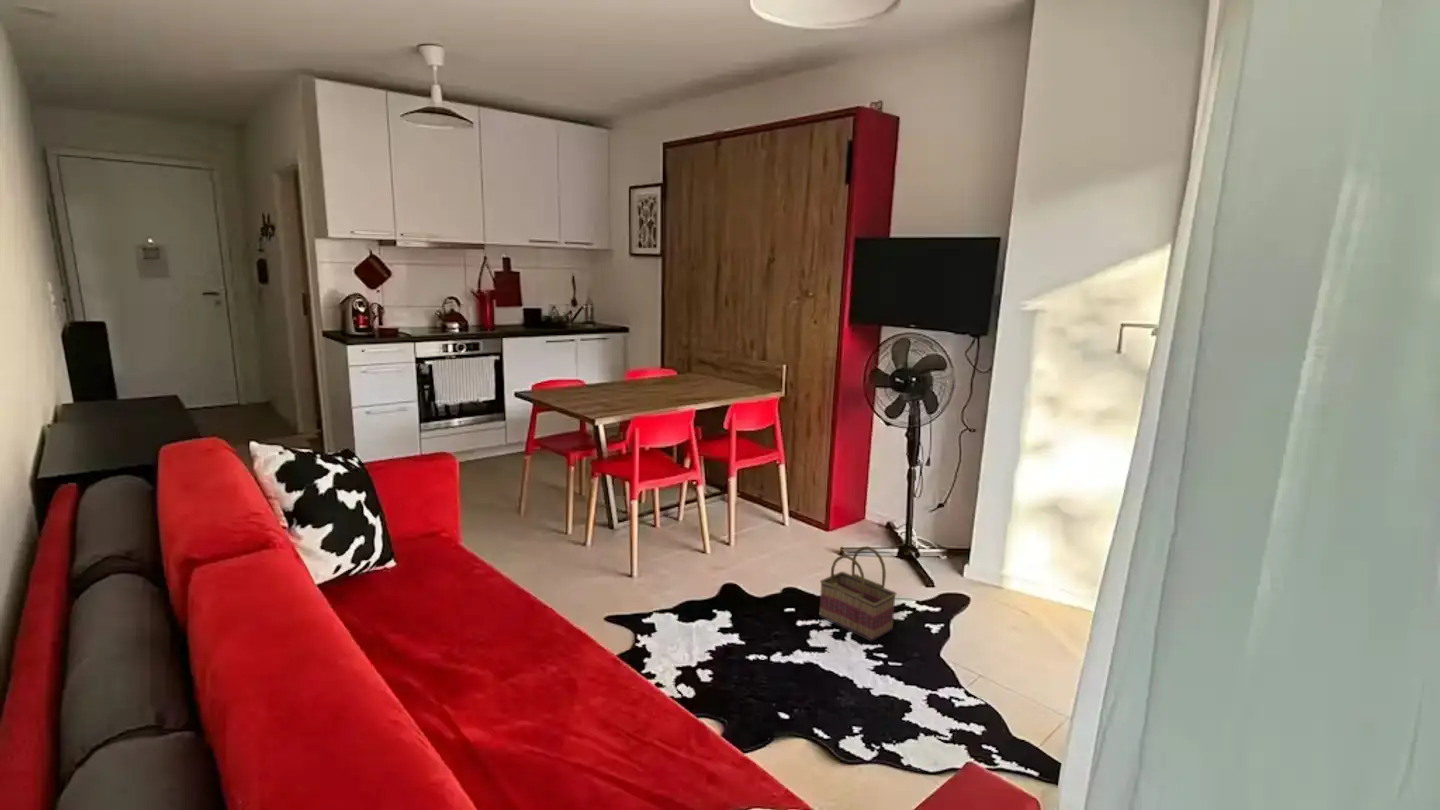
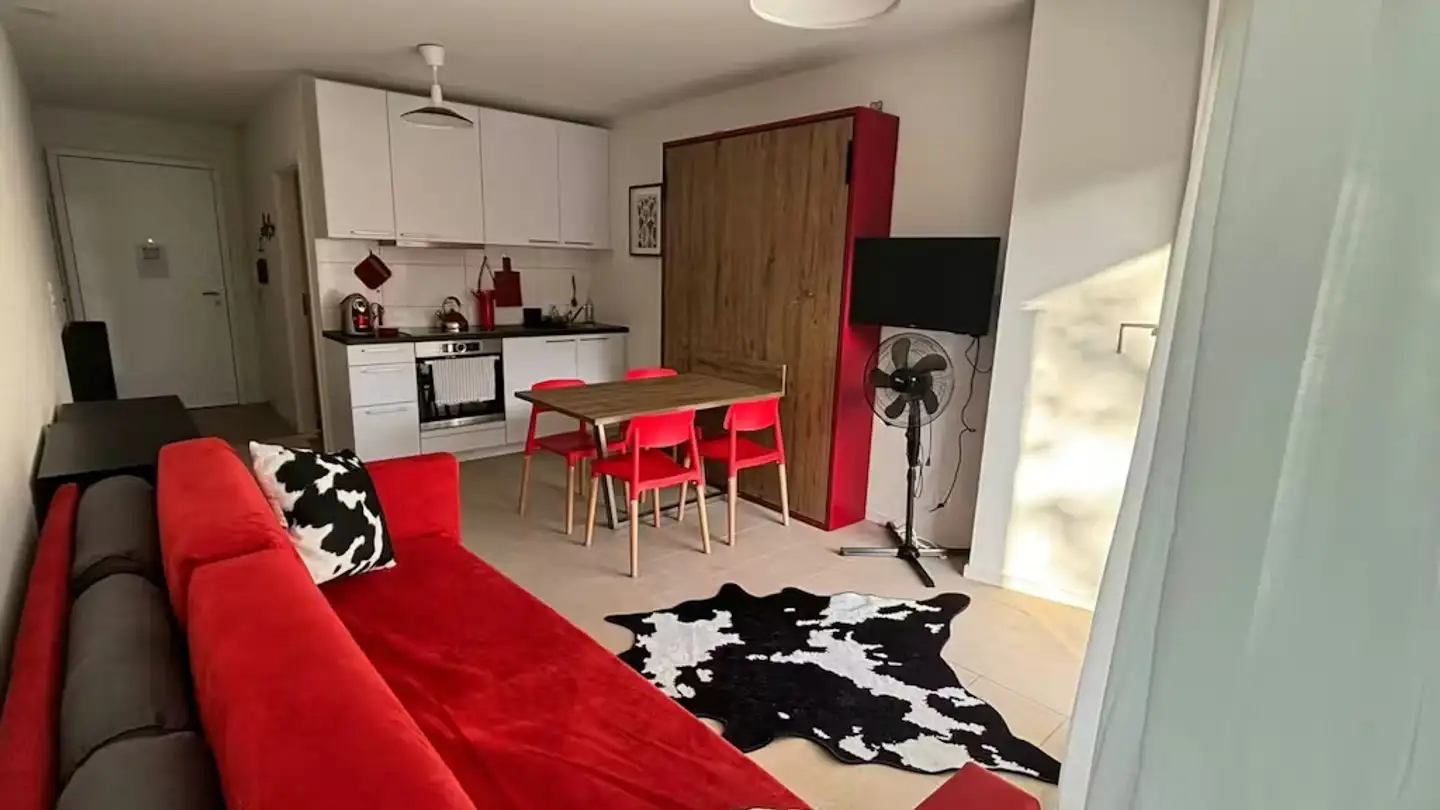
- basket (857, 587)
